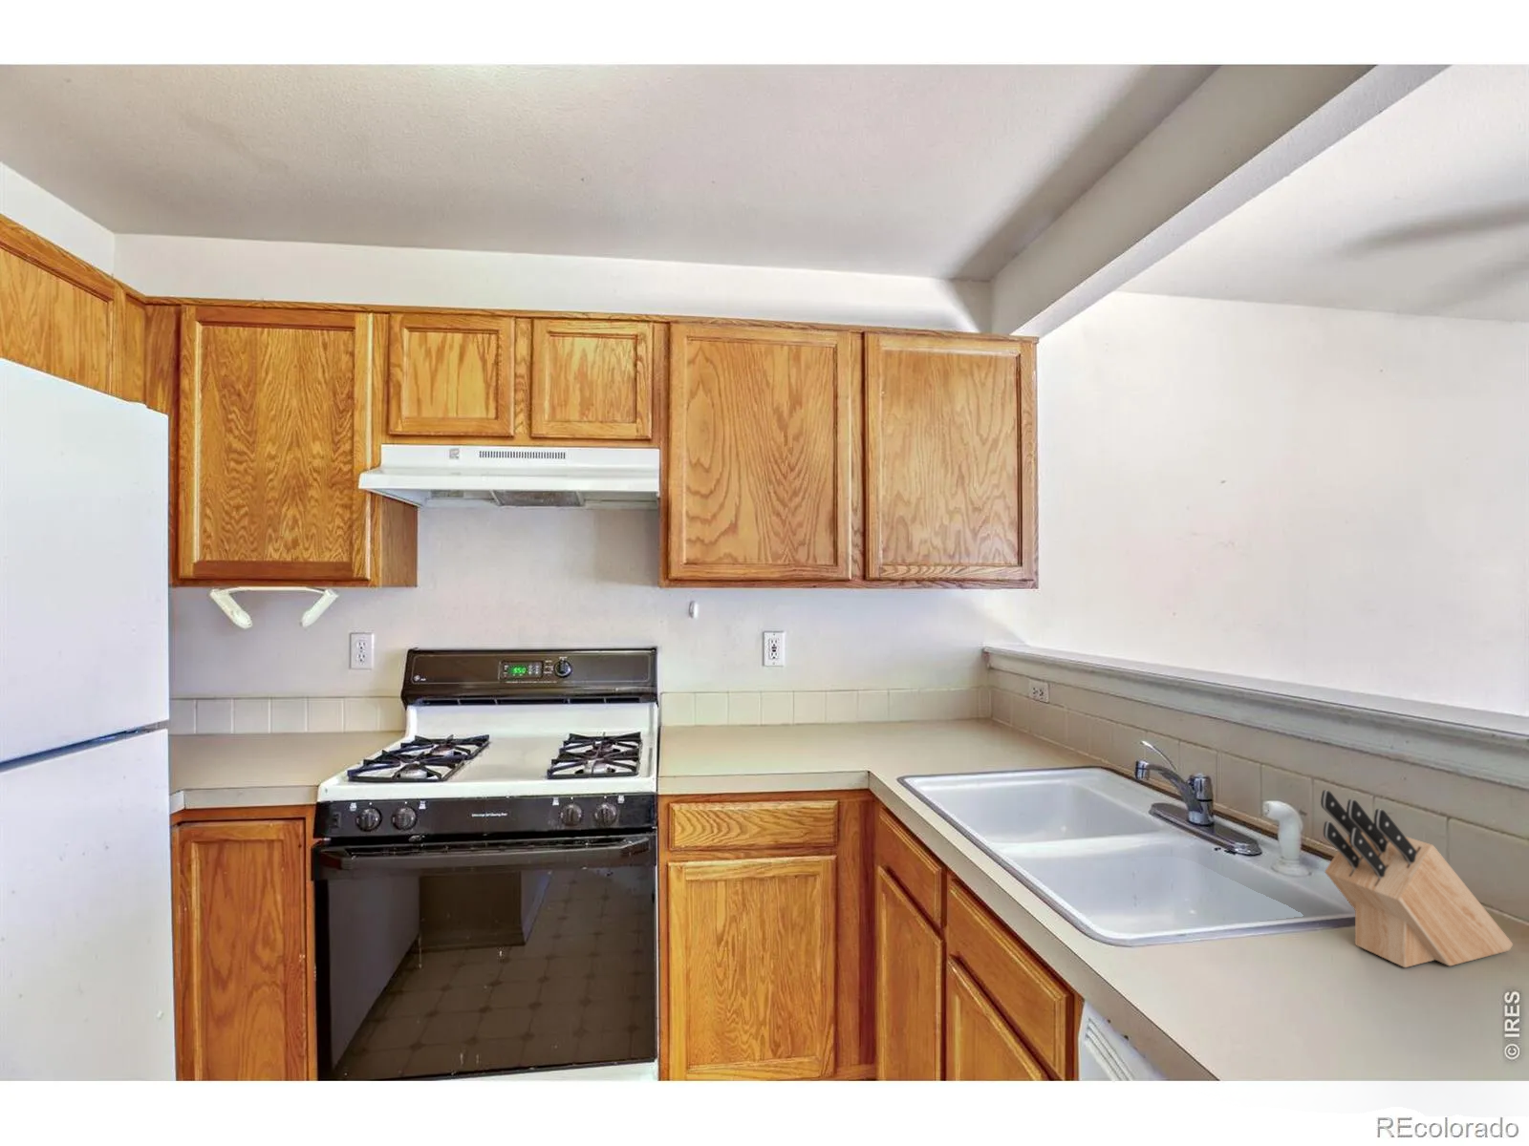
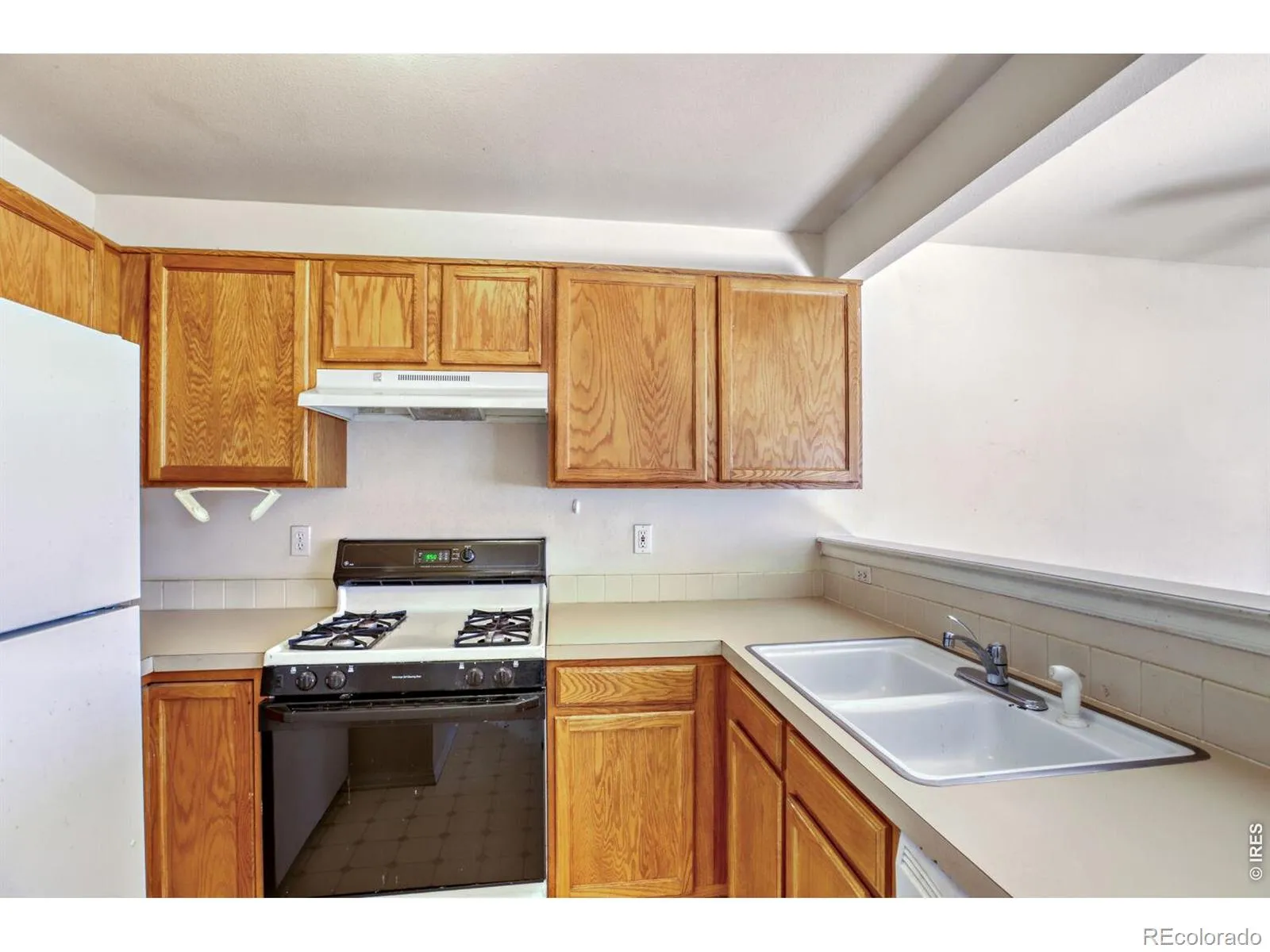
- knife block (1407, 870)
